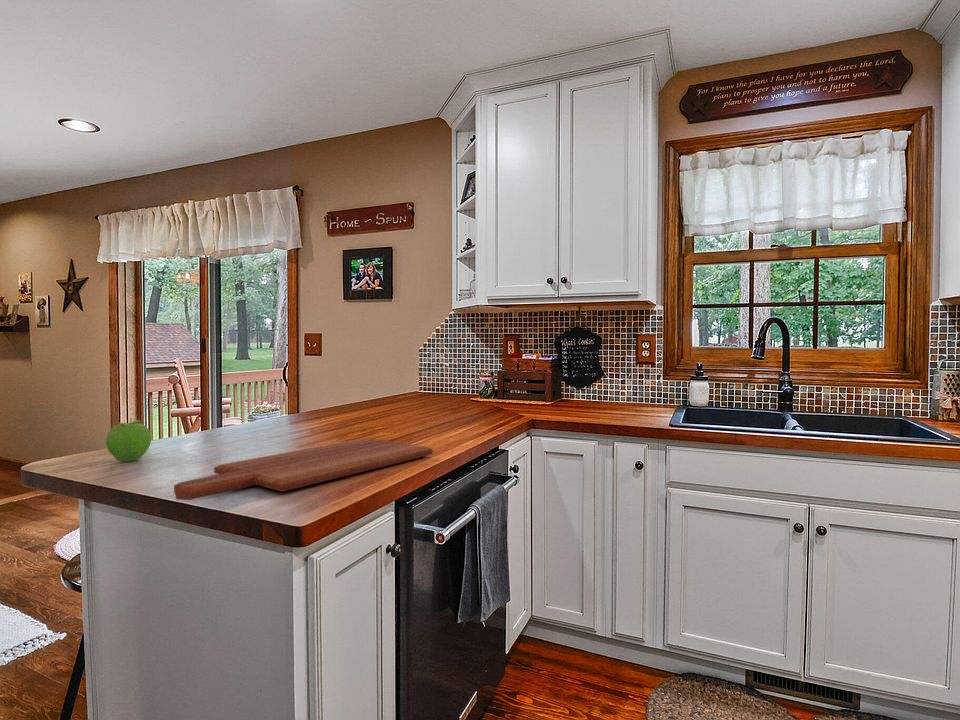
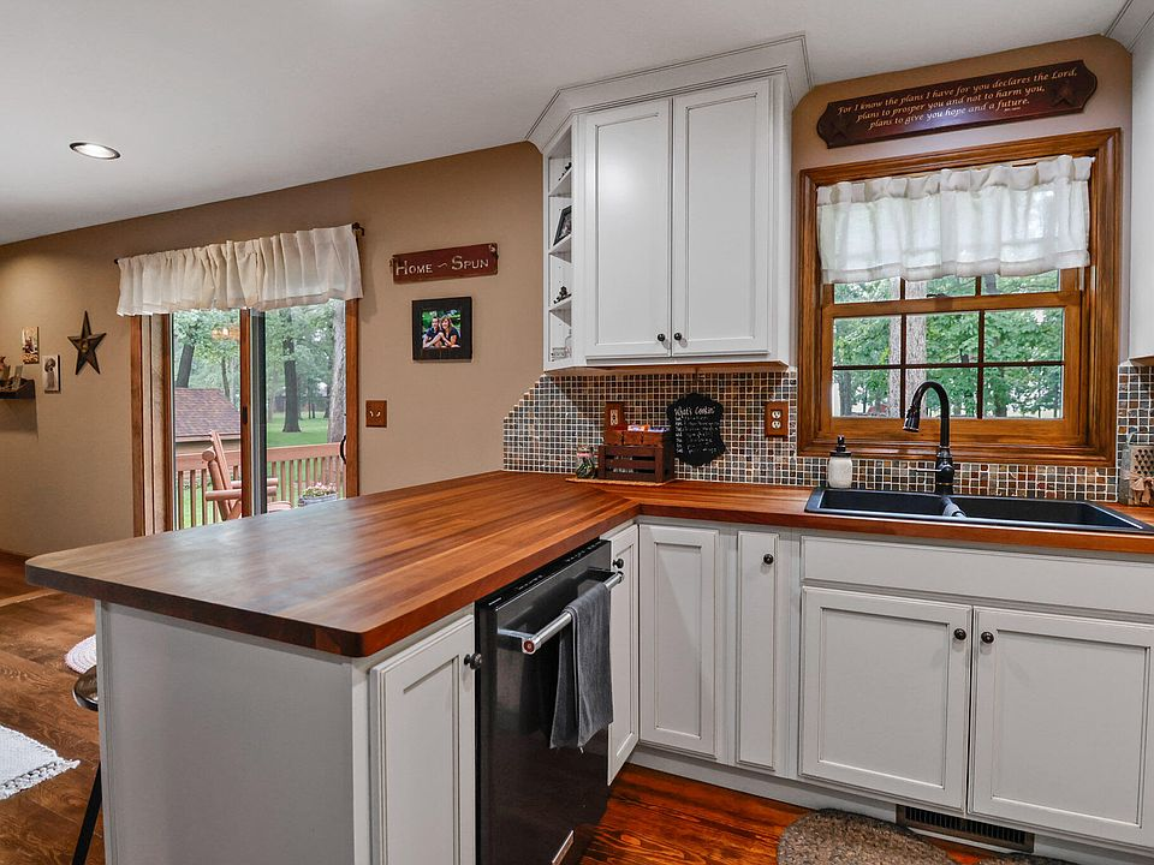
- fruit (129, 439)
- cutting board (326, 460)
